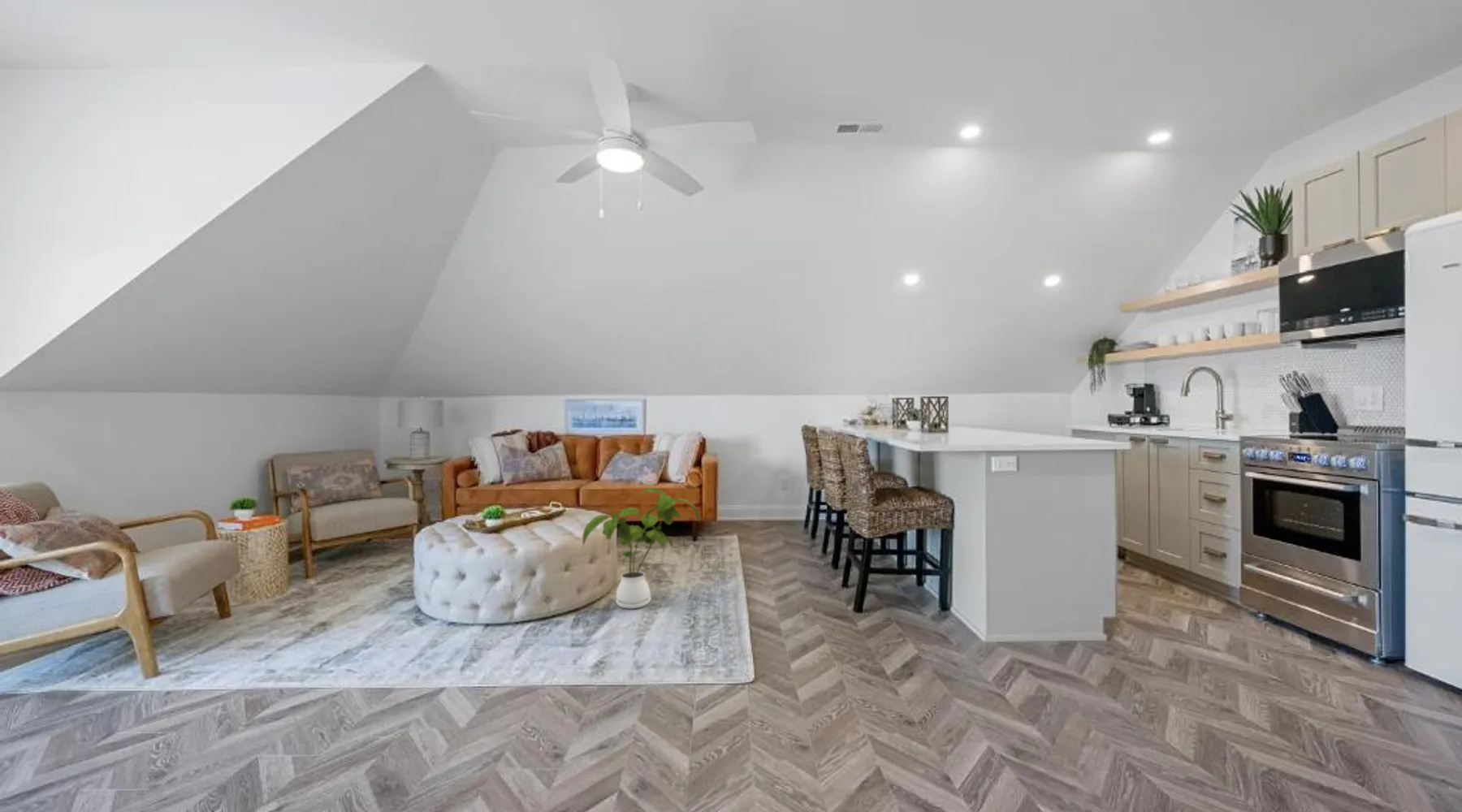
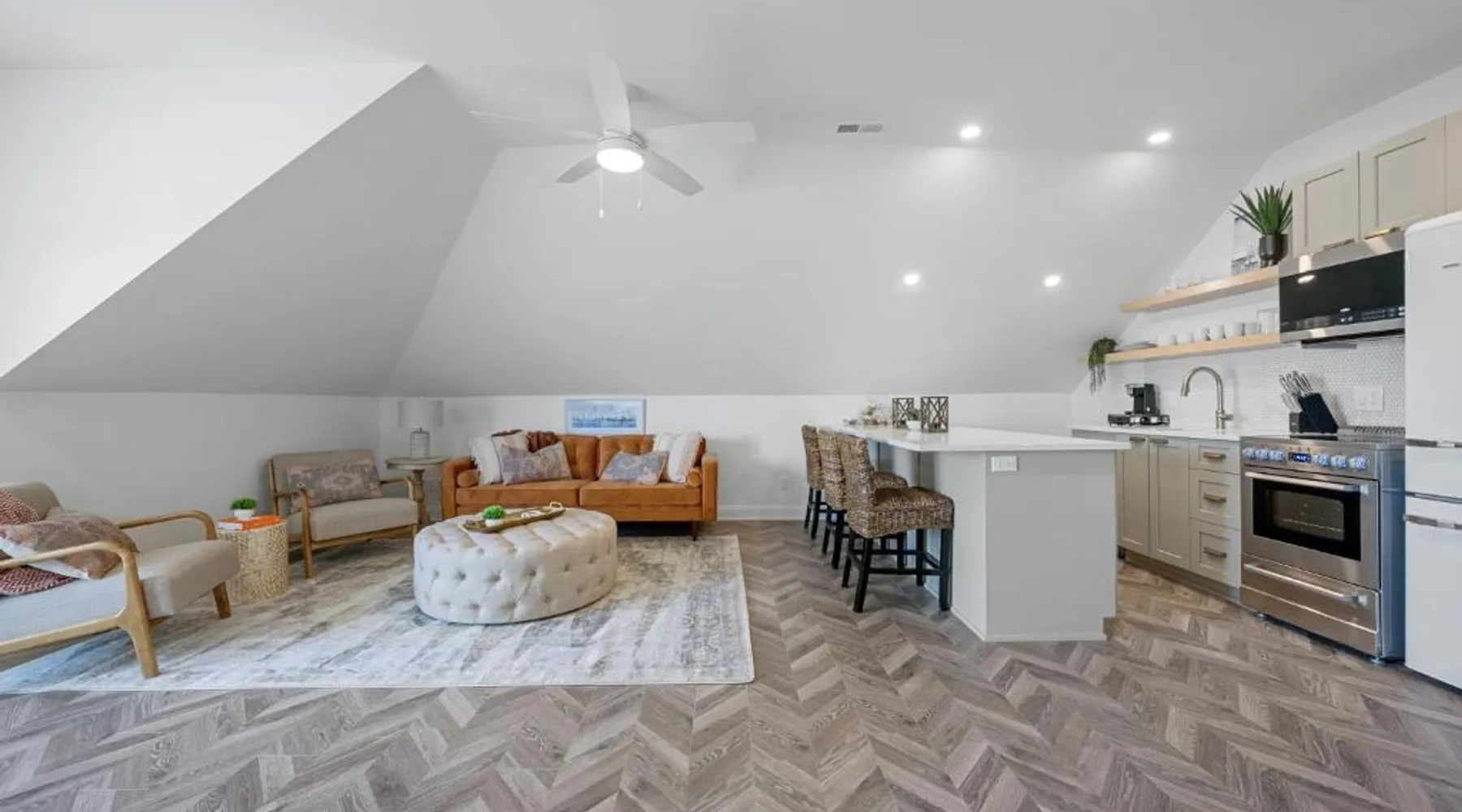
- house plant (651, 545)
